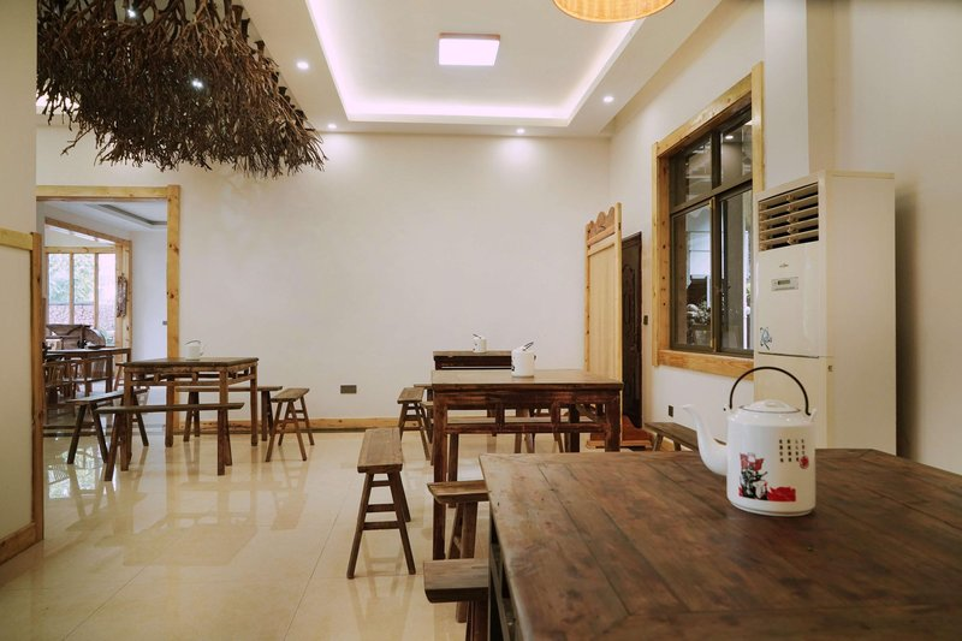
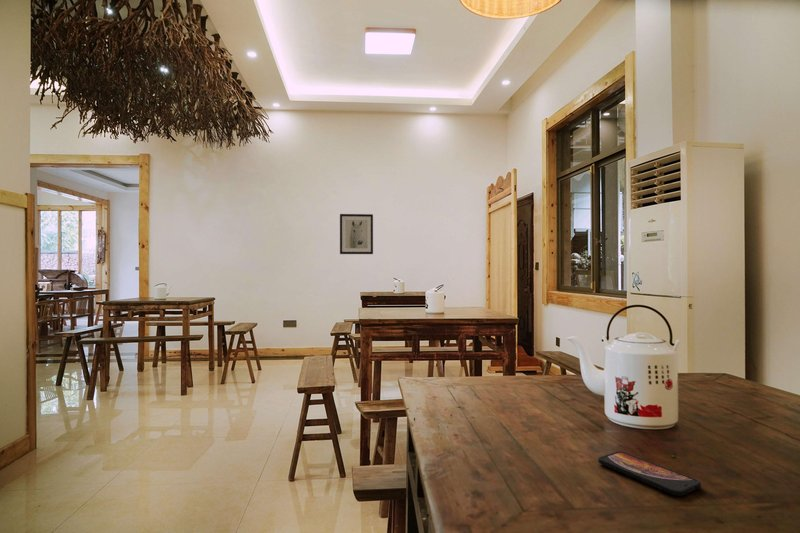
+ smartphone (646, 471)
+ wall art (356, 234)
